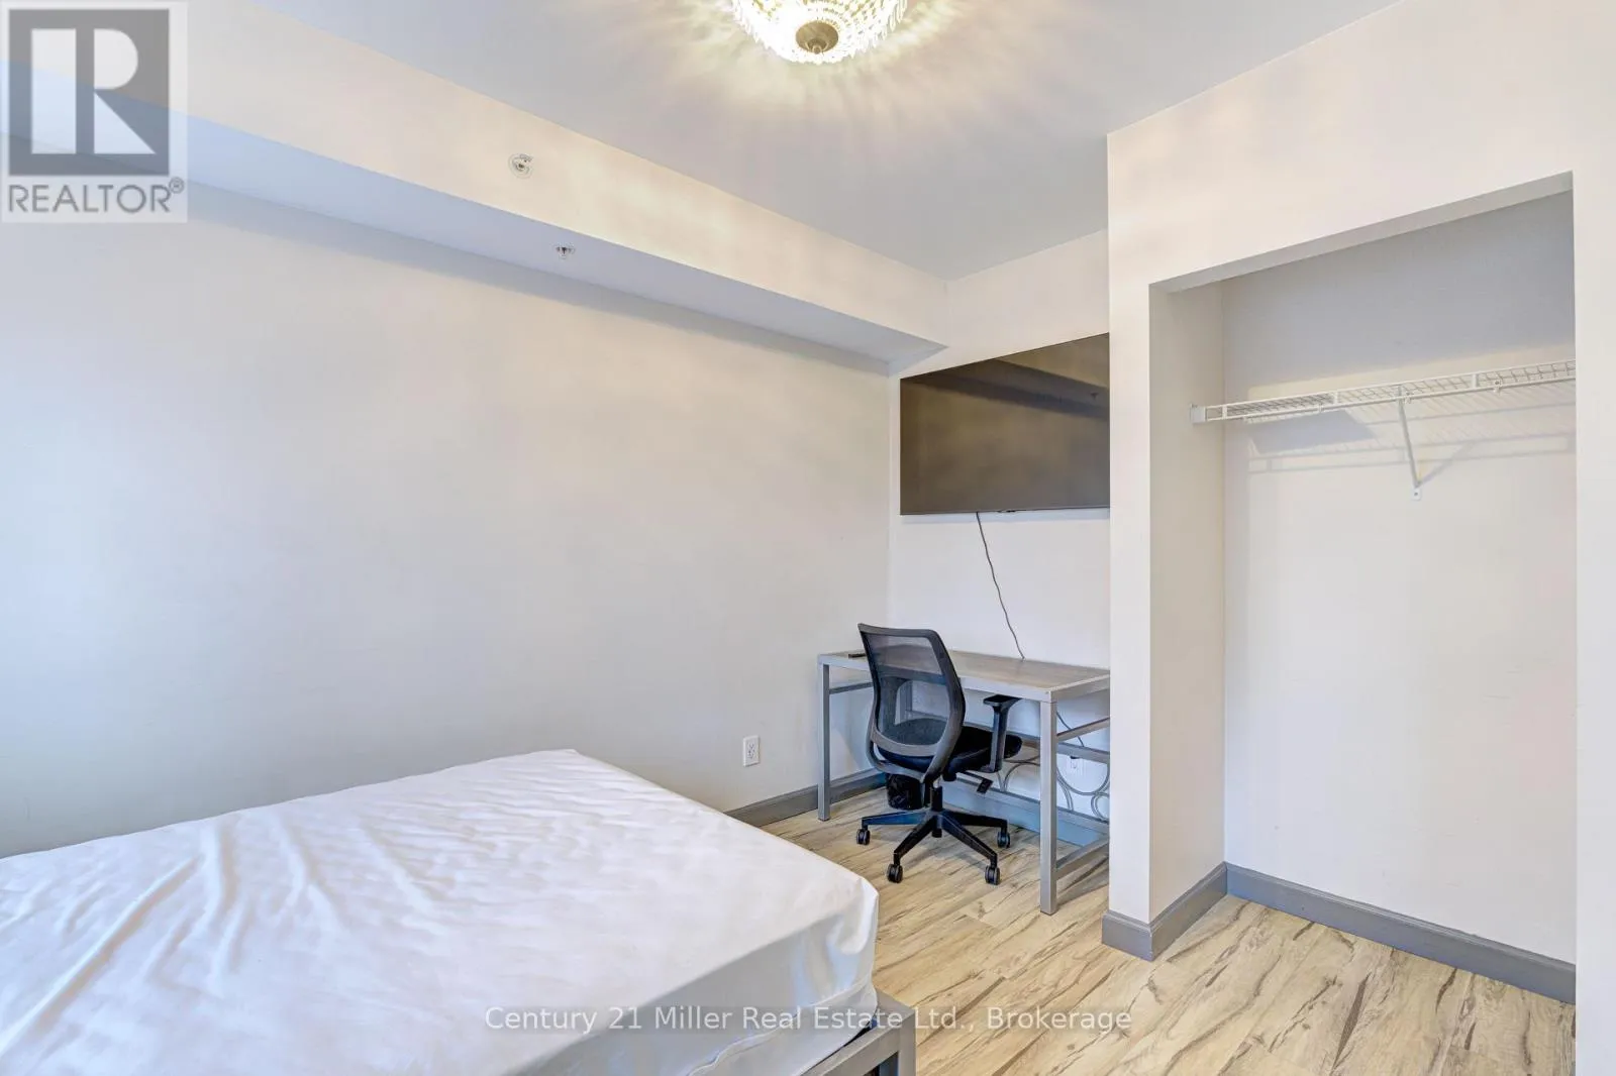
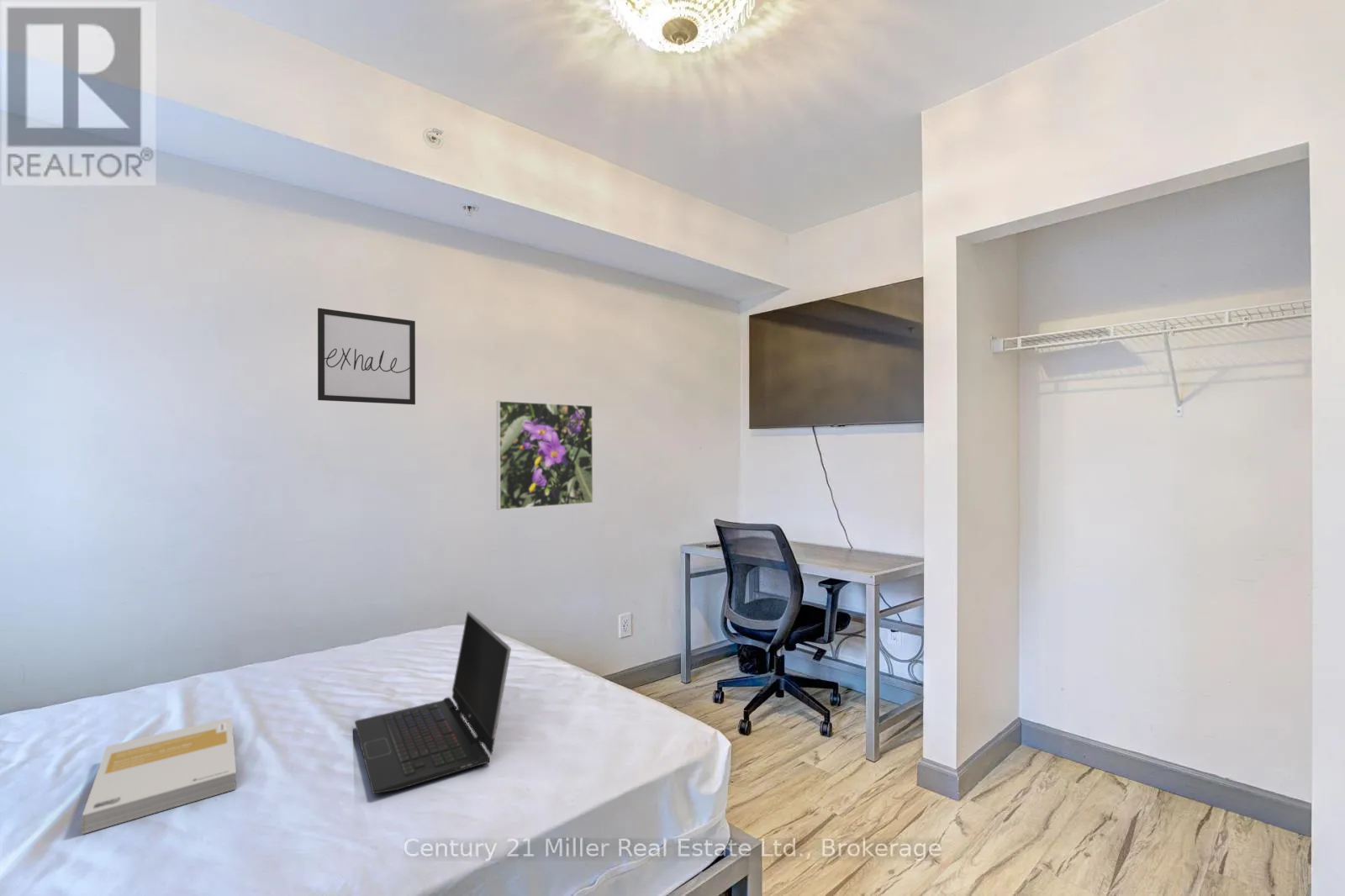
+ wall art (368, 358)
+ laptop computer (430, 703)
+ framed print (547, 455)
+ book (168, 767)
